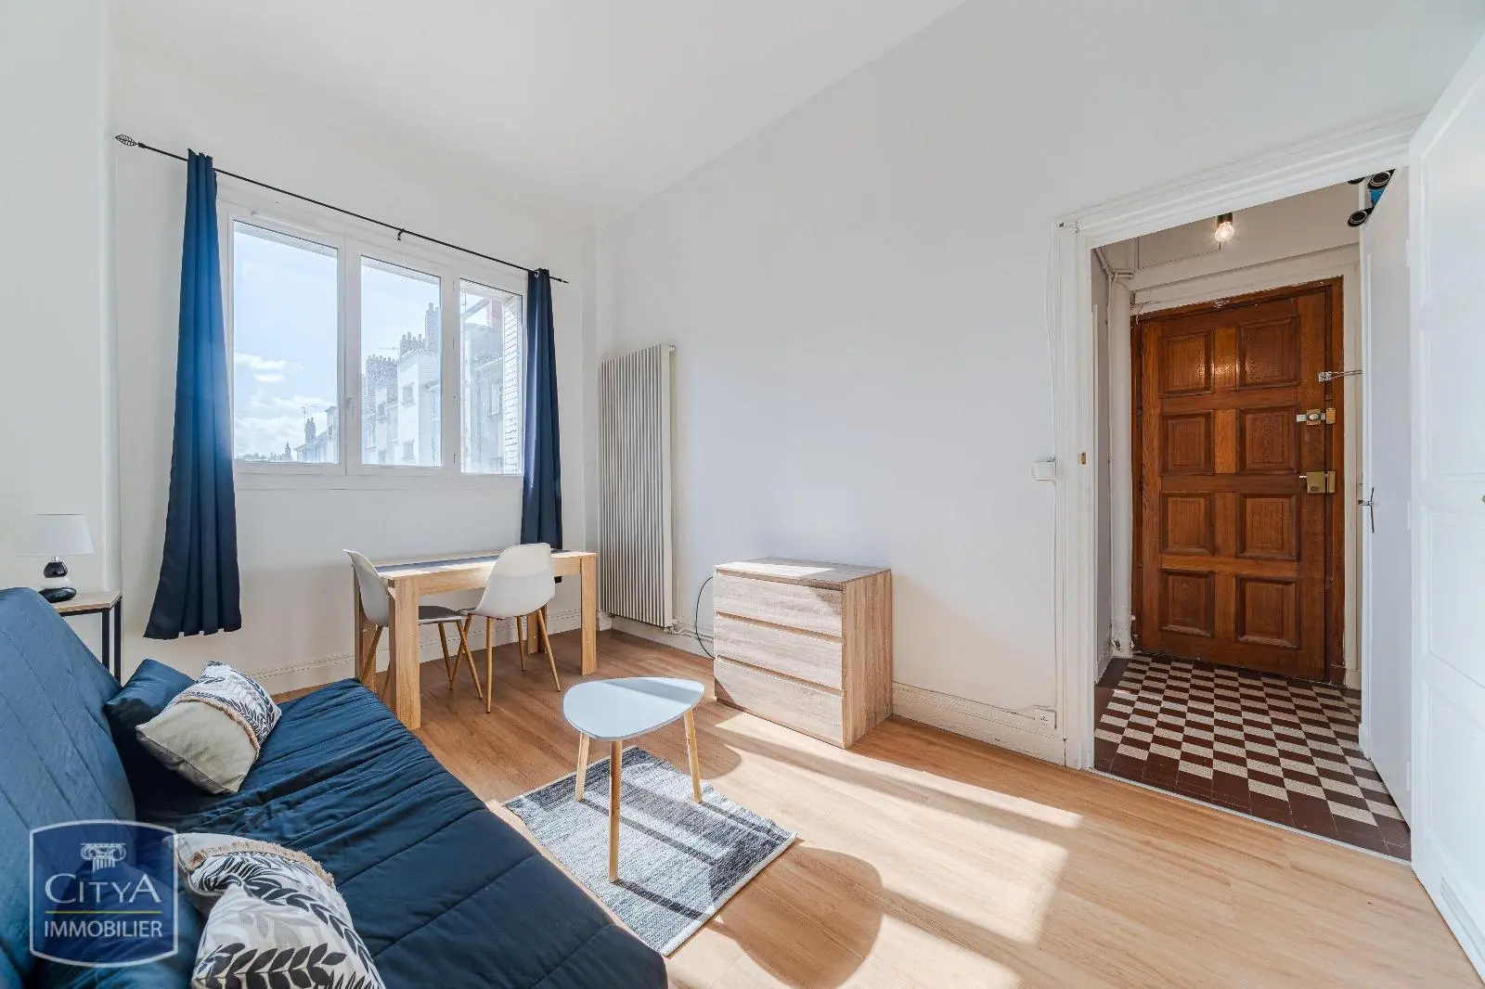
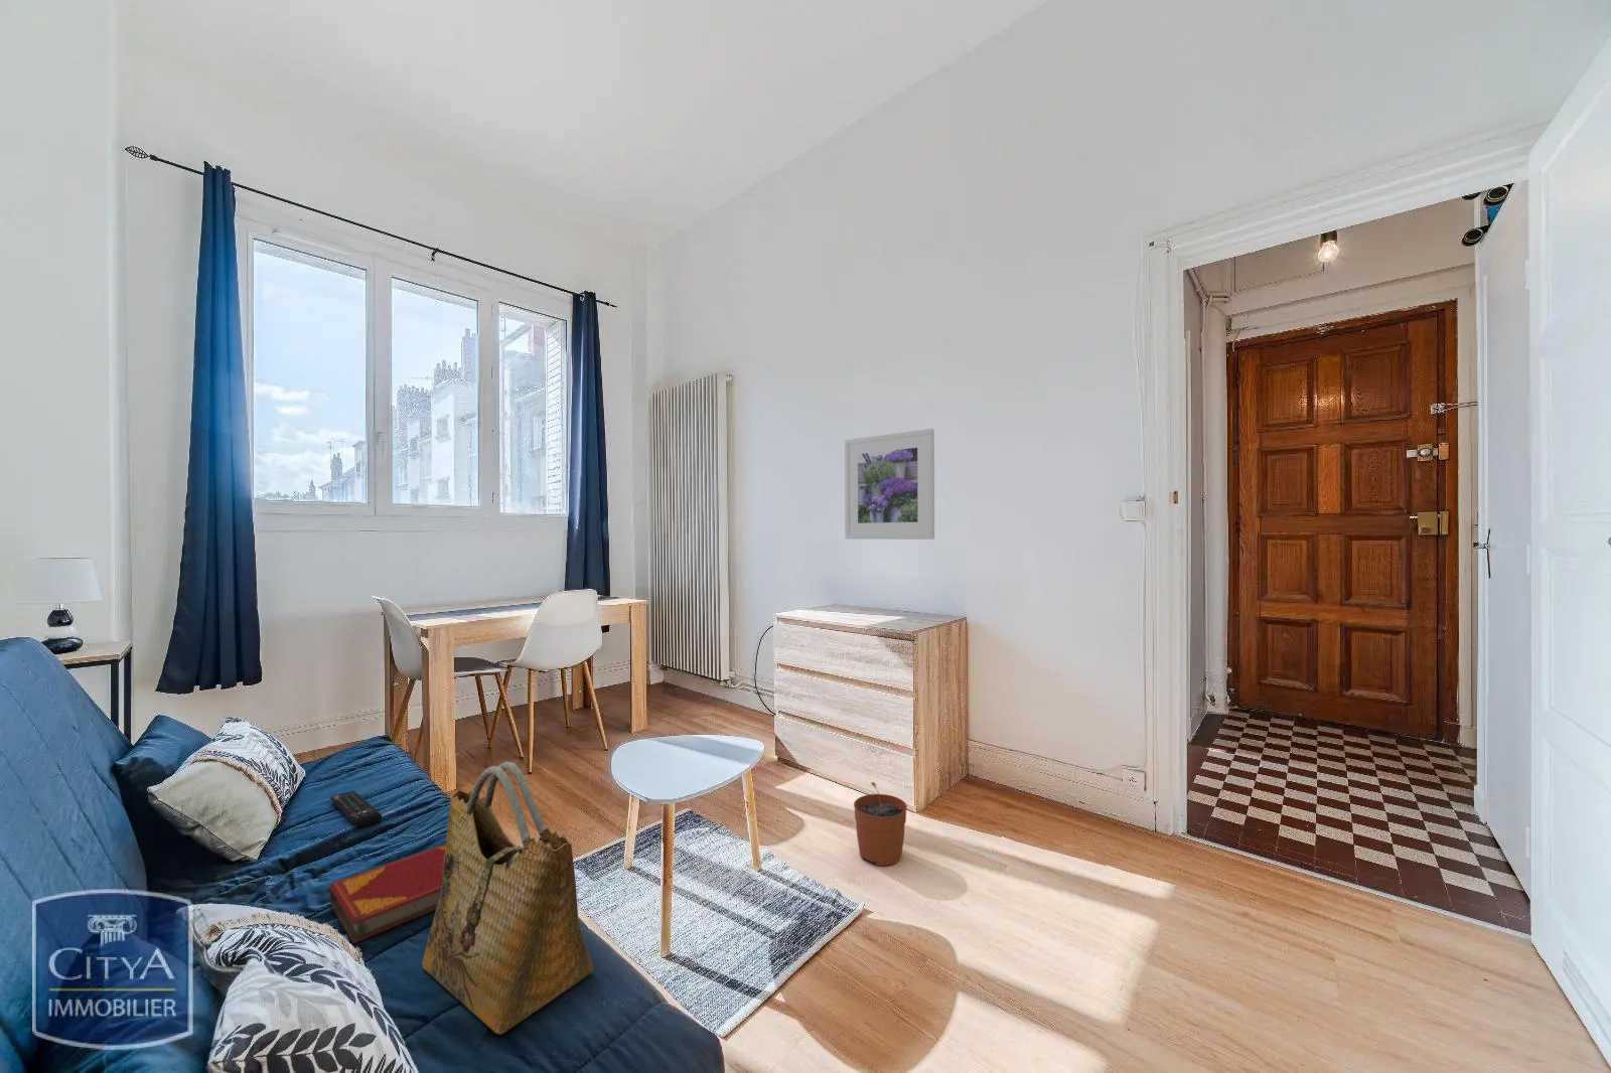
+ hardback book (423, 880)
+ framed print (888, 486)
+ remote control (355, 807)
+ plant pot (880, 818)
+ grocery bag (507, 868)
